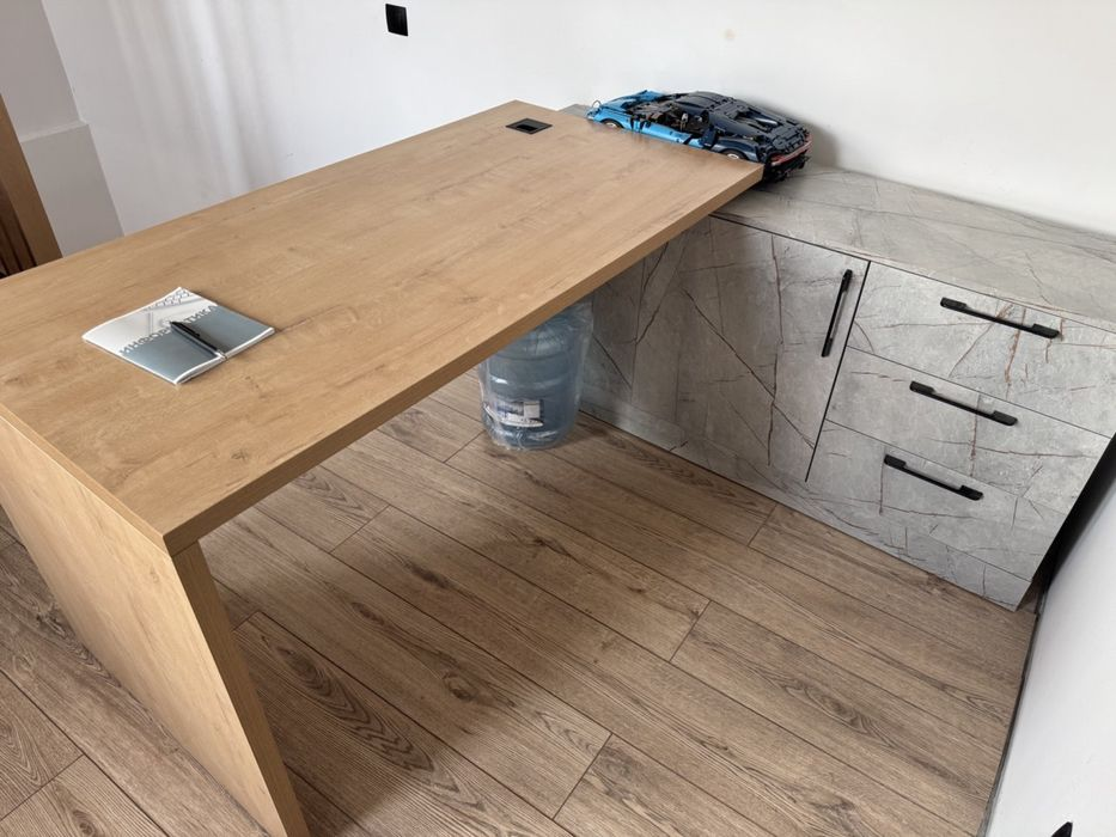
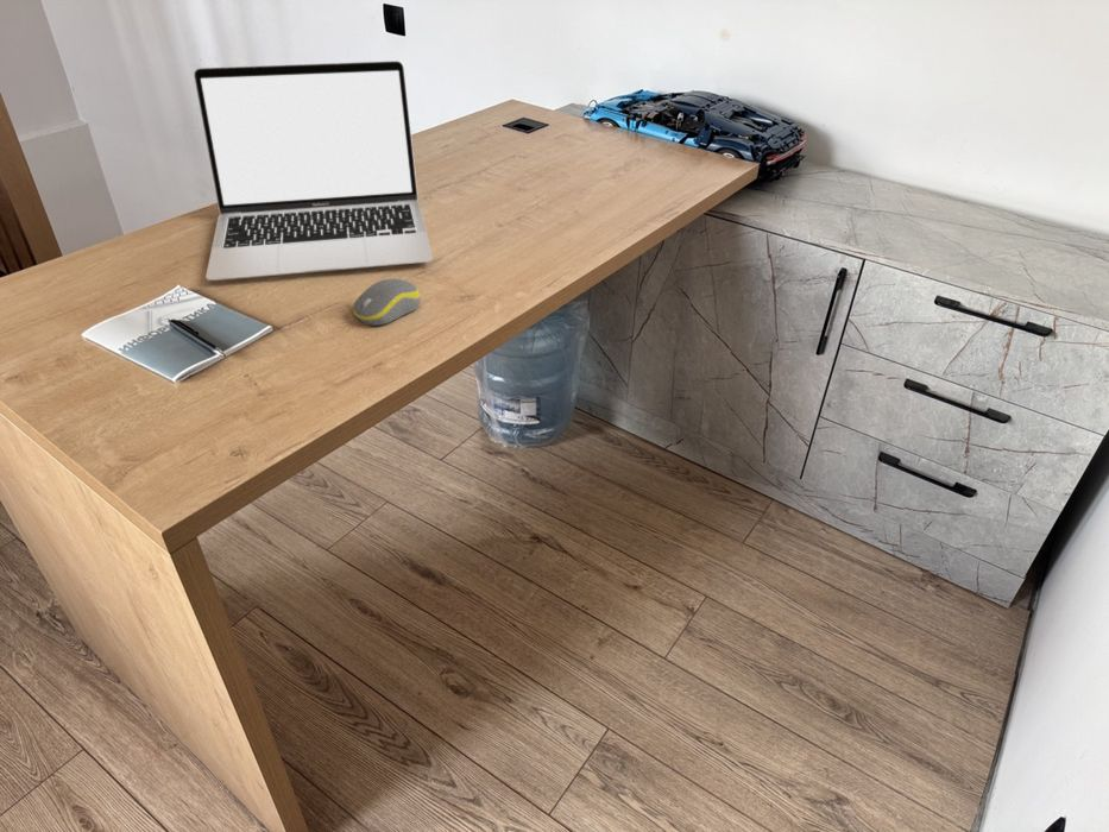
+ computer mouse (386, 297)
+ laptop (311, 165)
